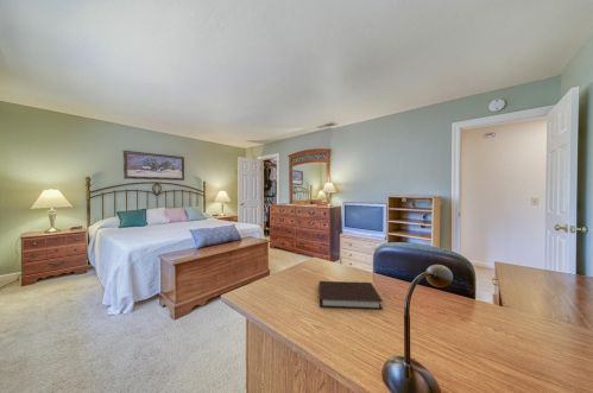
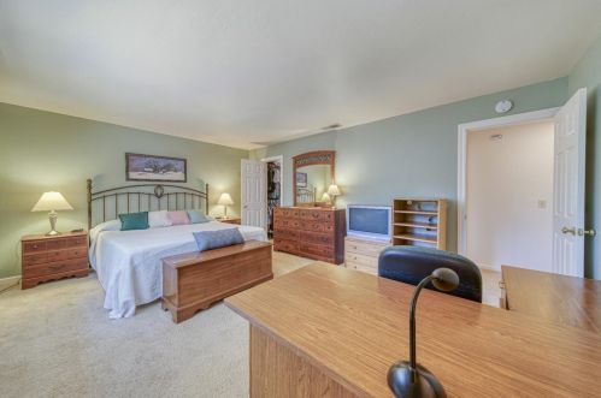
- notebook (347, 292)
